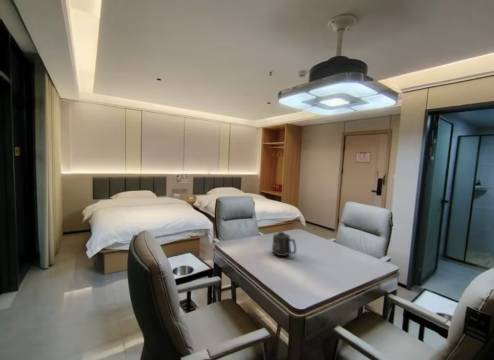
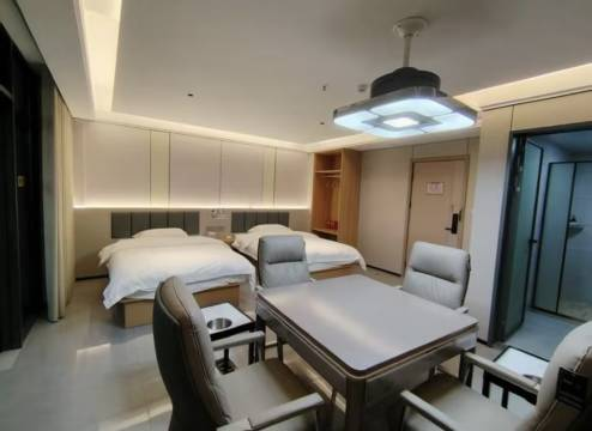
- mug (284, 243)
